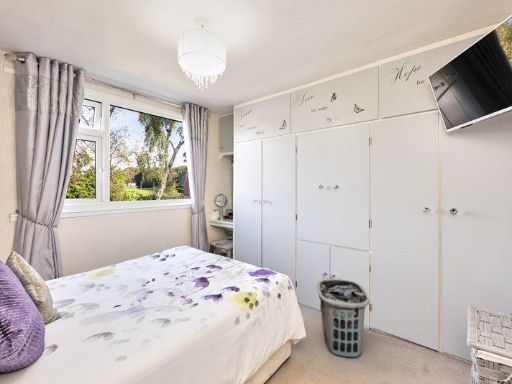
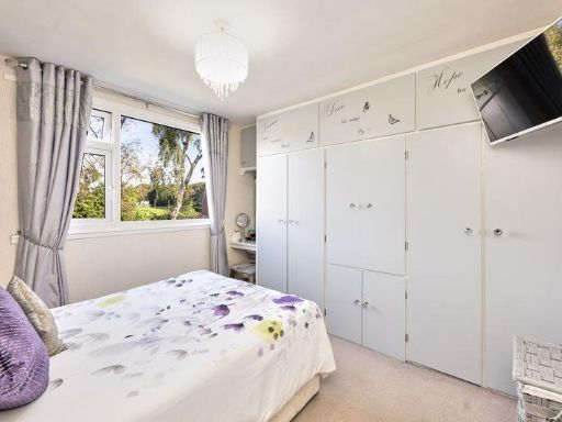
- clothes hamper (341, 310)
